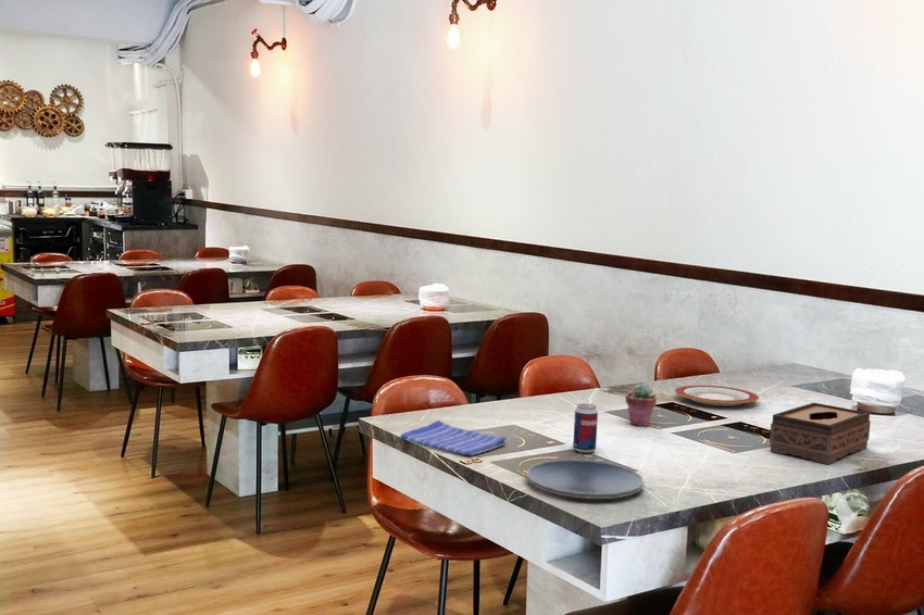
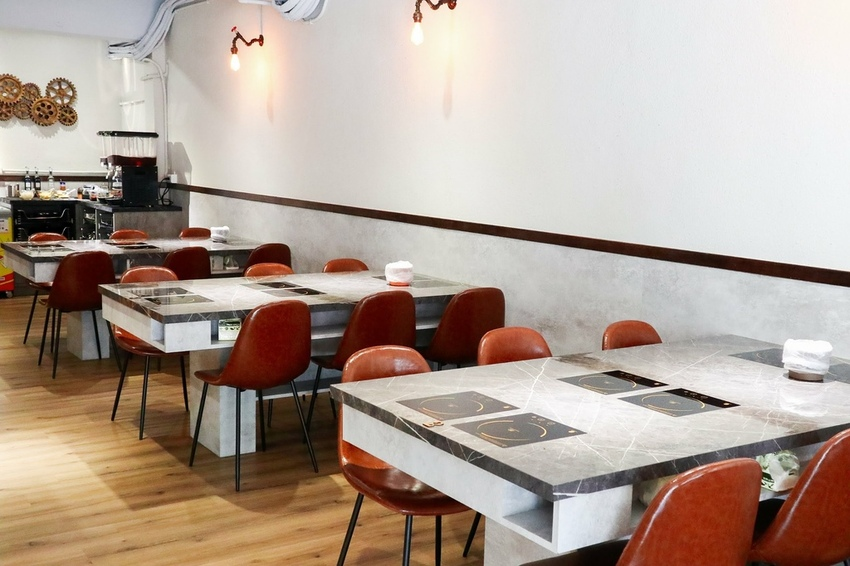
- beverage can (585, 428)
- potted succulent (640, 403)
- plate (584, 479)
- tissue box (820, 431)
- plate (715, 397)
- dish towel (452, 437)
